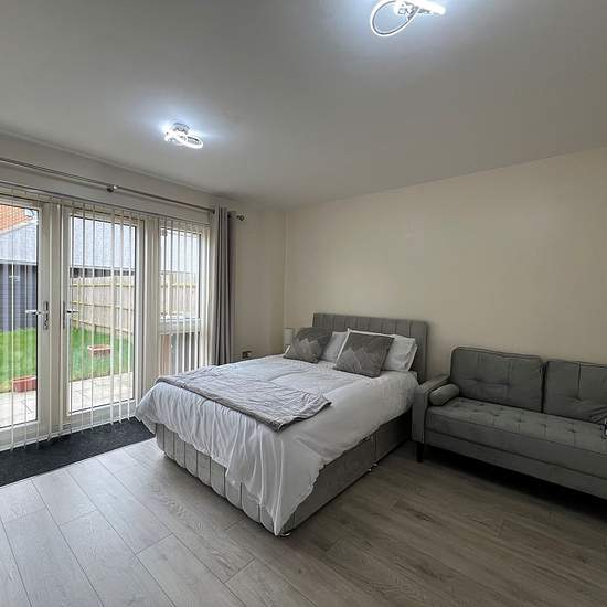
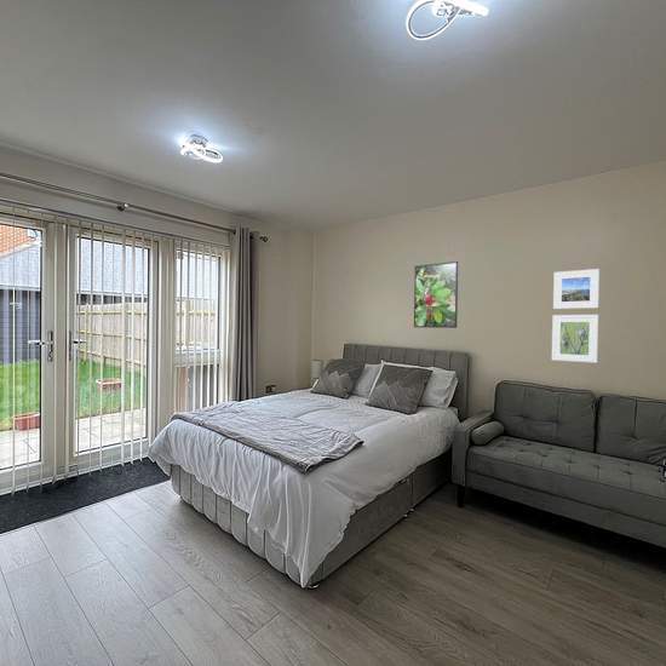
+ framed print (575, 289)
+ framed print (435, 295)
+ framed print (574, 338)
